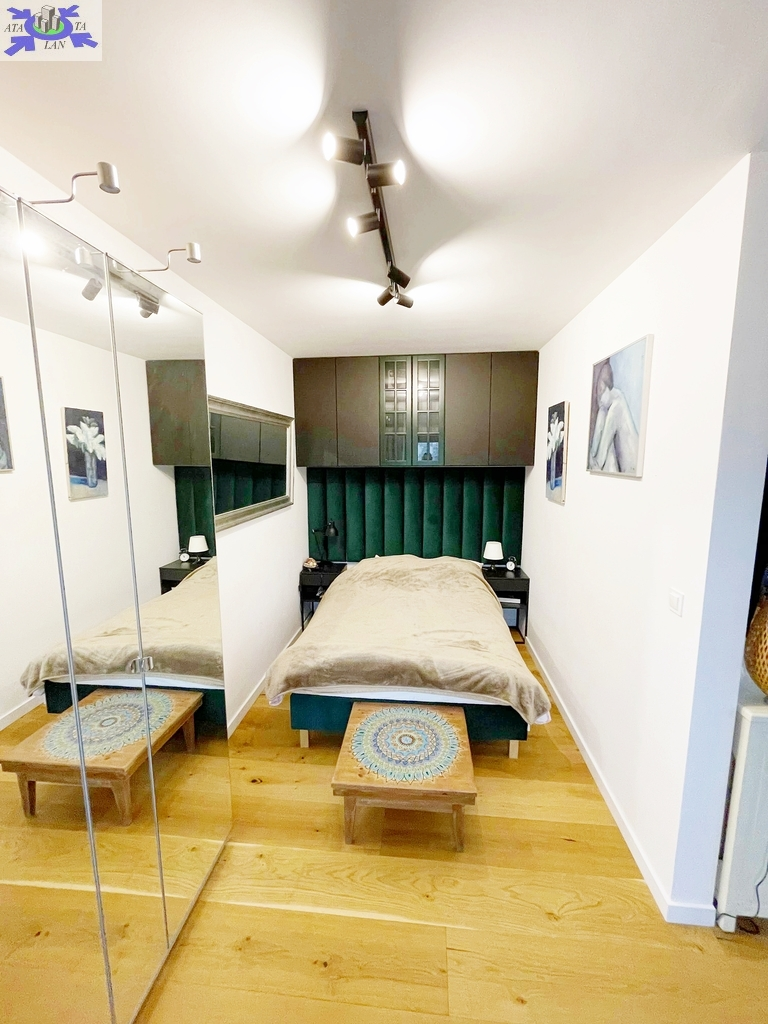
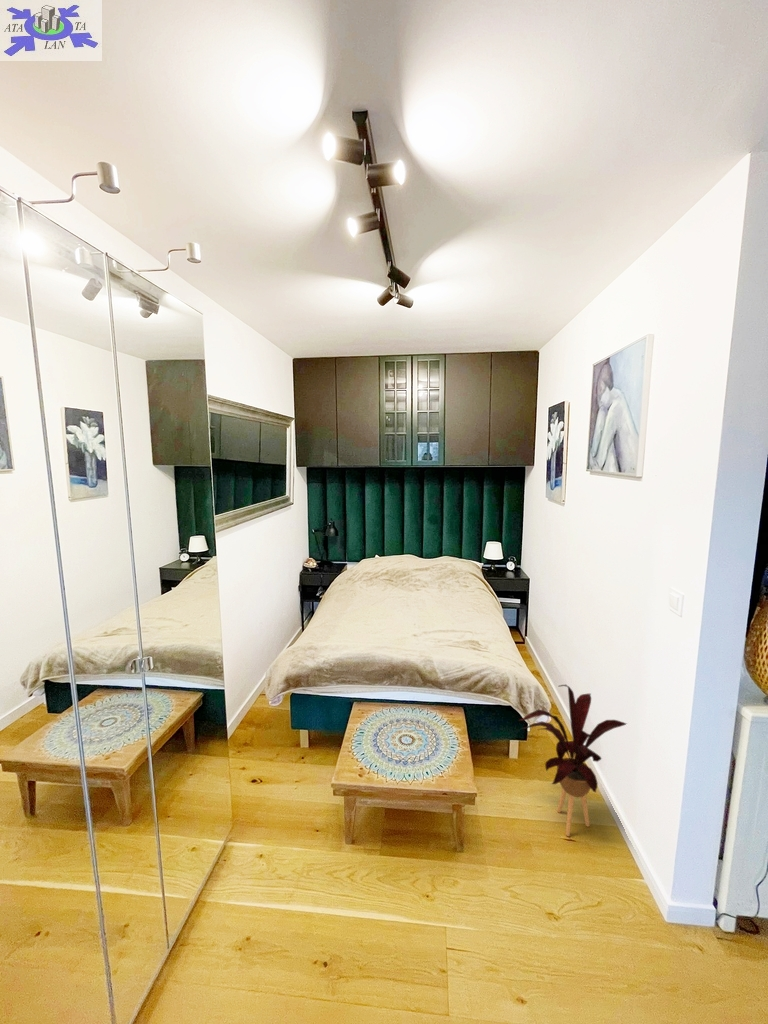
+ house plant (567, 748)
